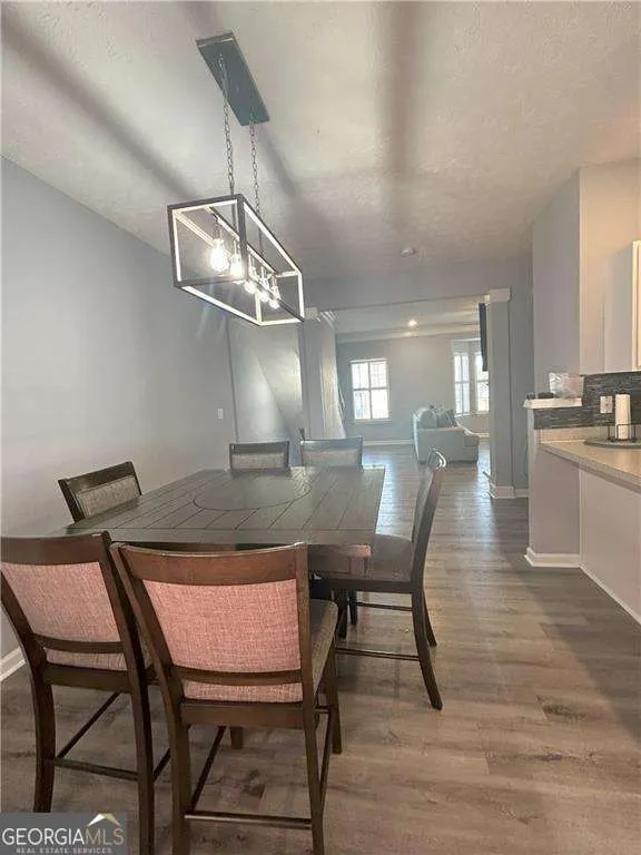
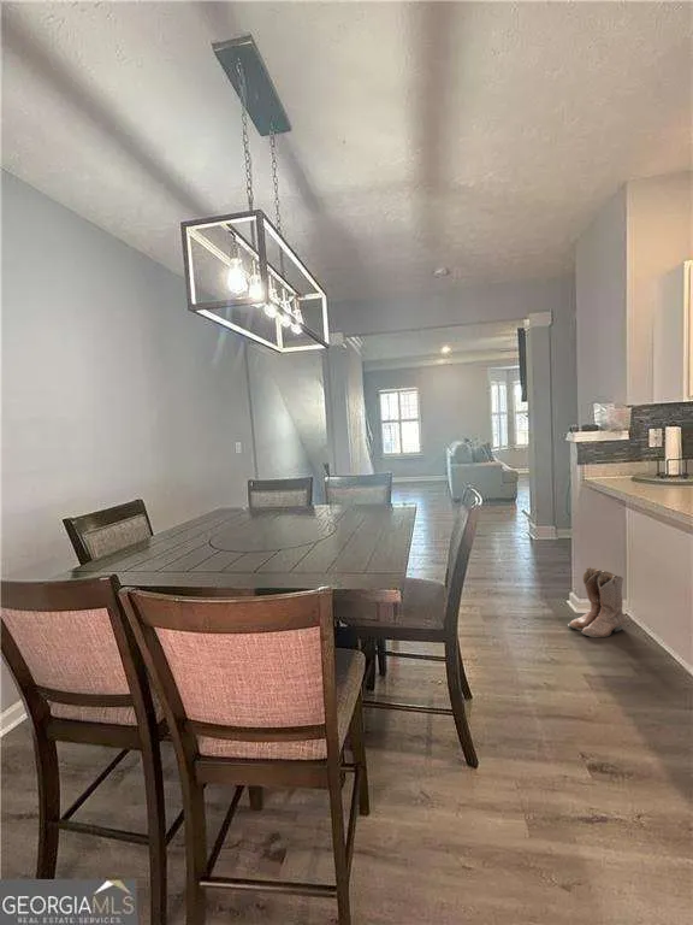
+ boots (596, 600)
